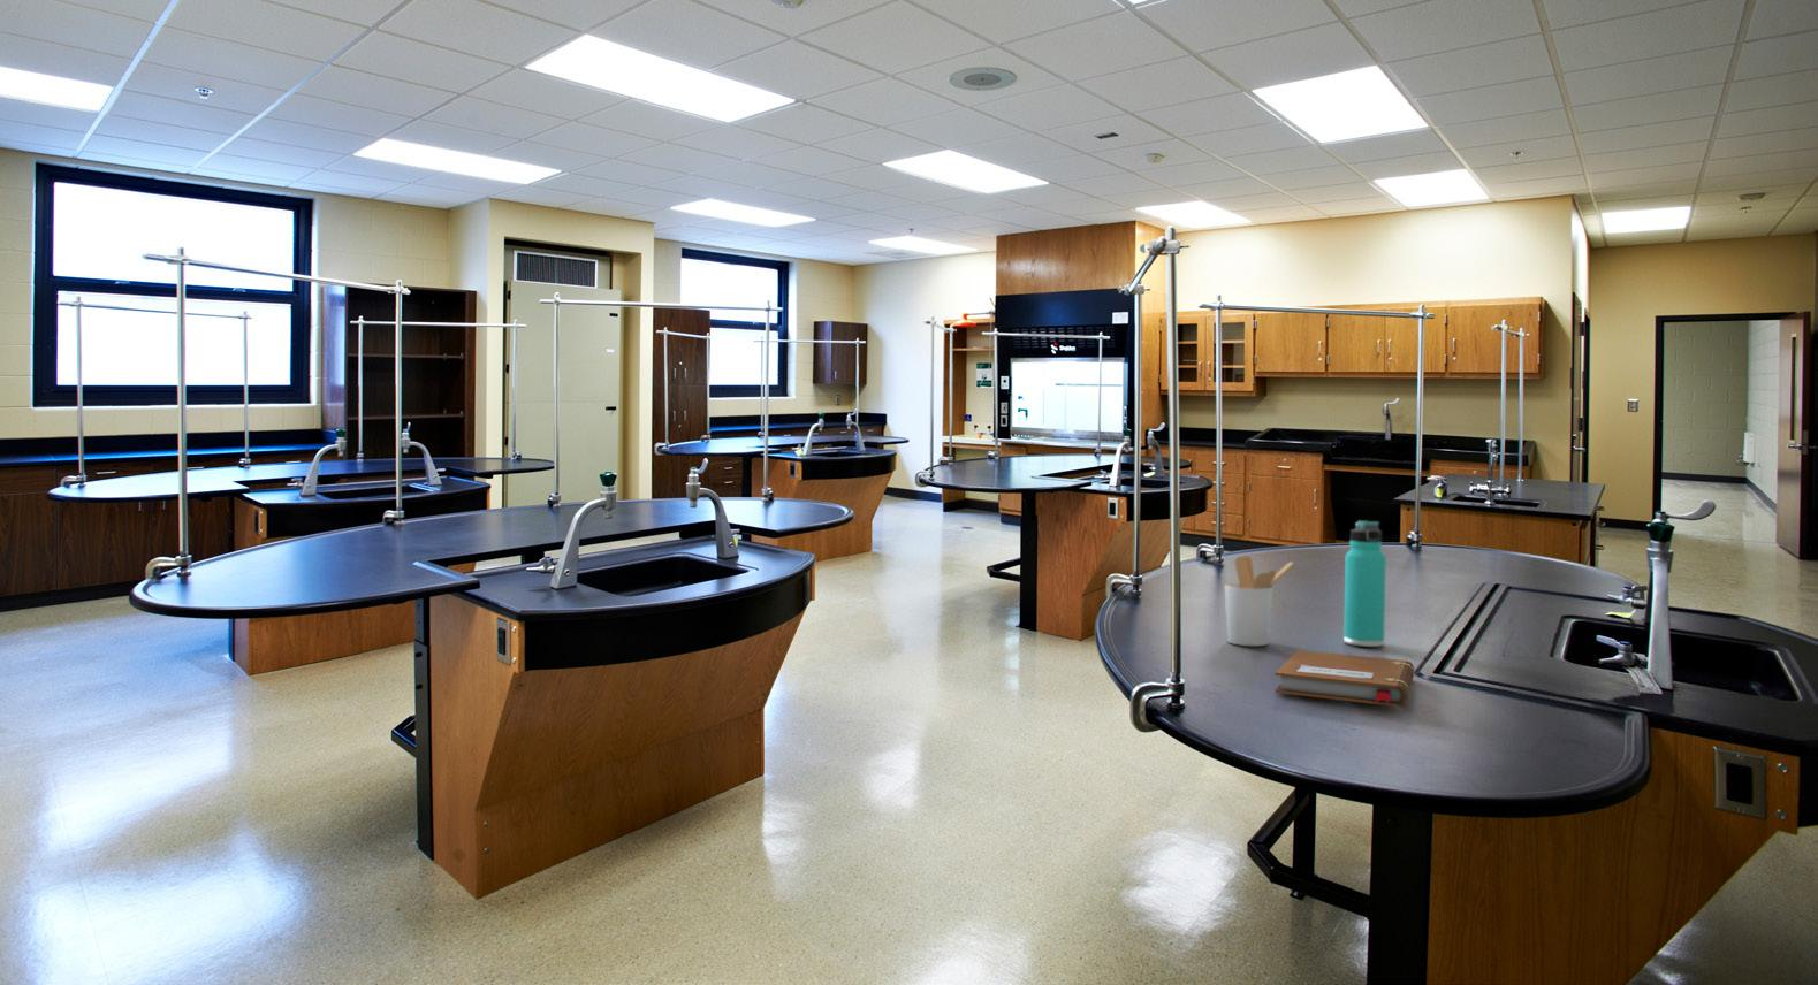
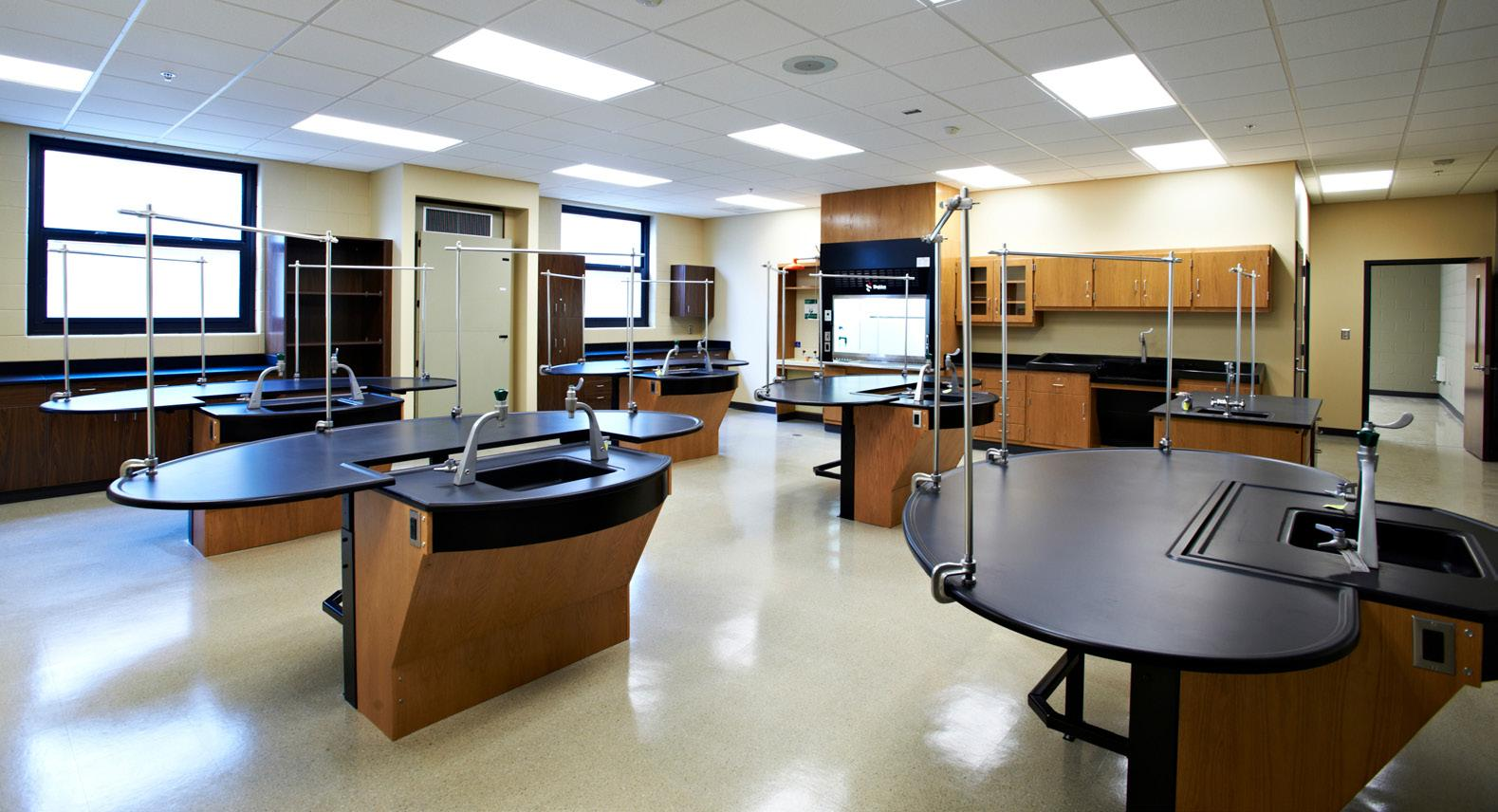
- notebook (1346, 677)
- thermos bottle (1364, 581)
- utensil holder (1261, 599)
